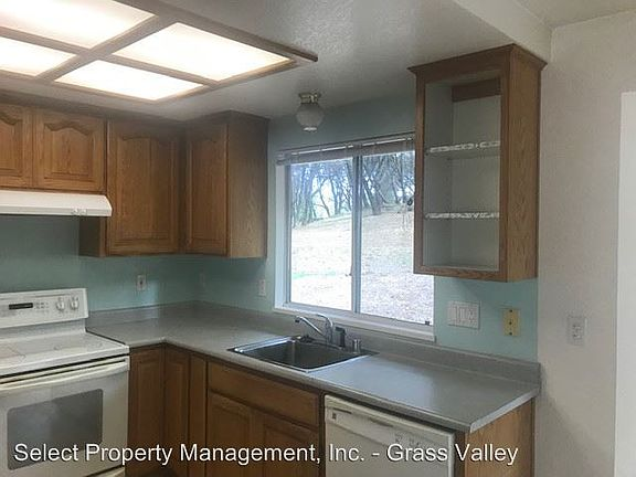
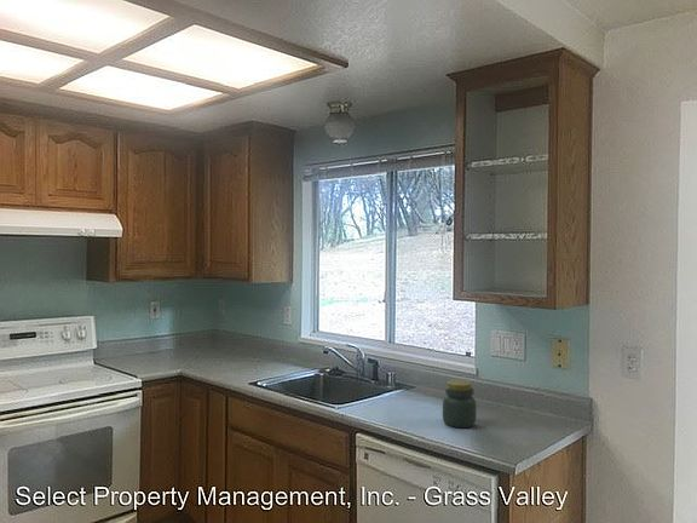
+ jar (459, 402)
